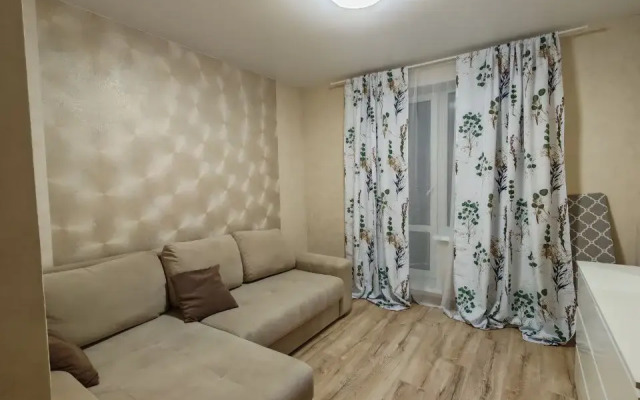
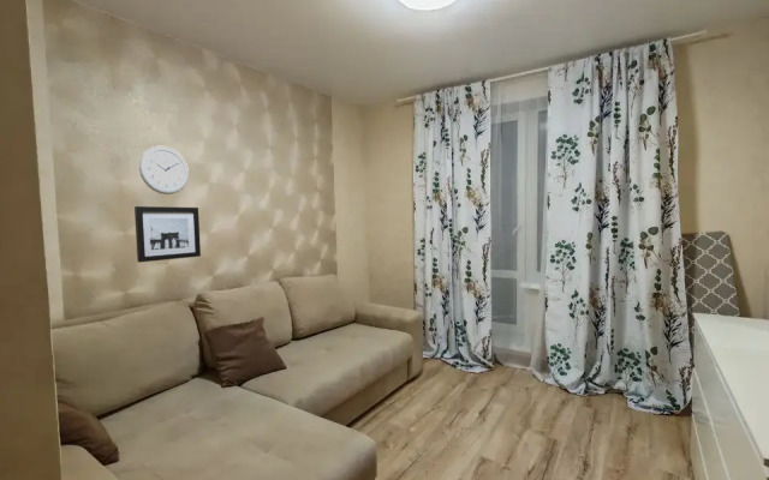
+ wall art (169, 233)
+ wall clock (165, 169)
